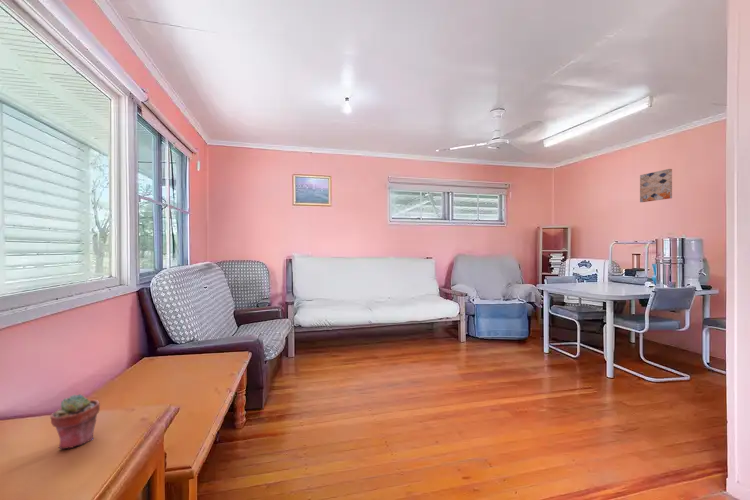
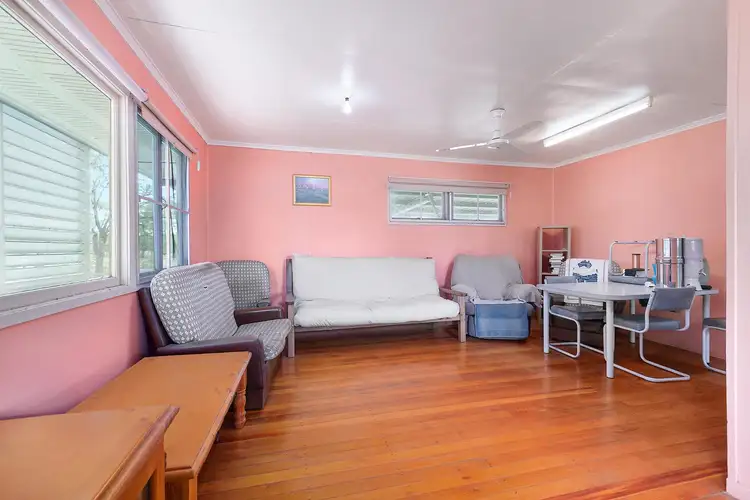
- potted succulent (76, 418)
- wall art (655, 186)
